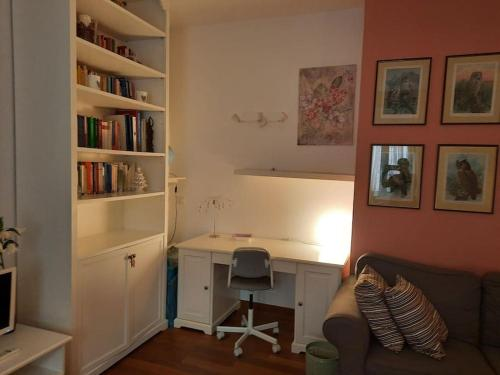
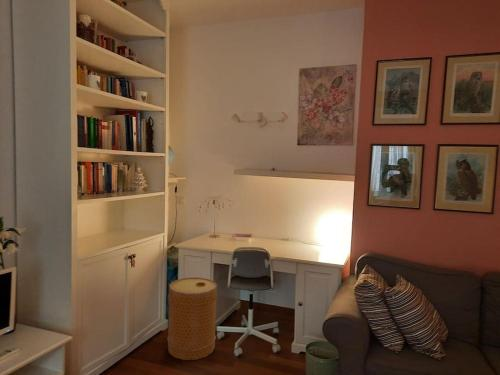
+ basket (192, 316)
